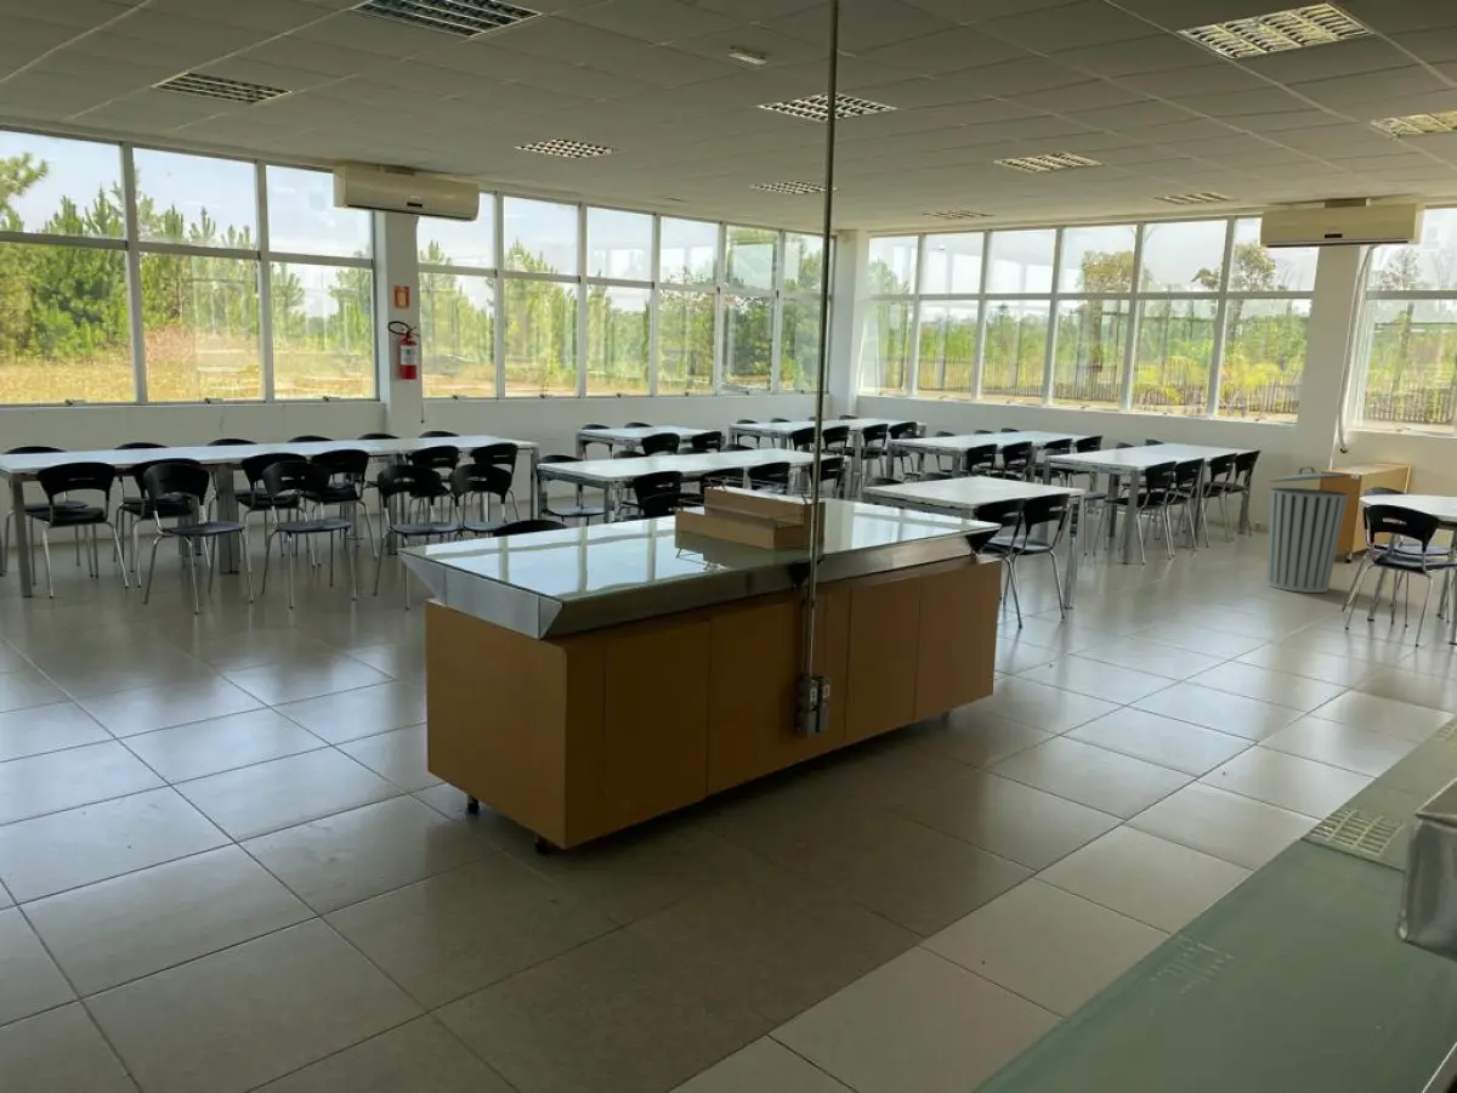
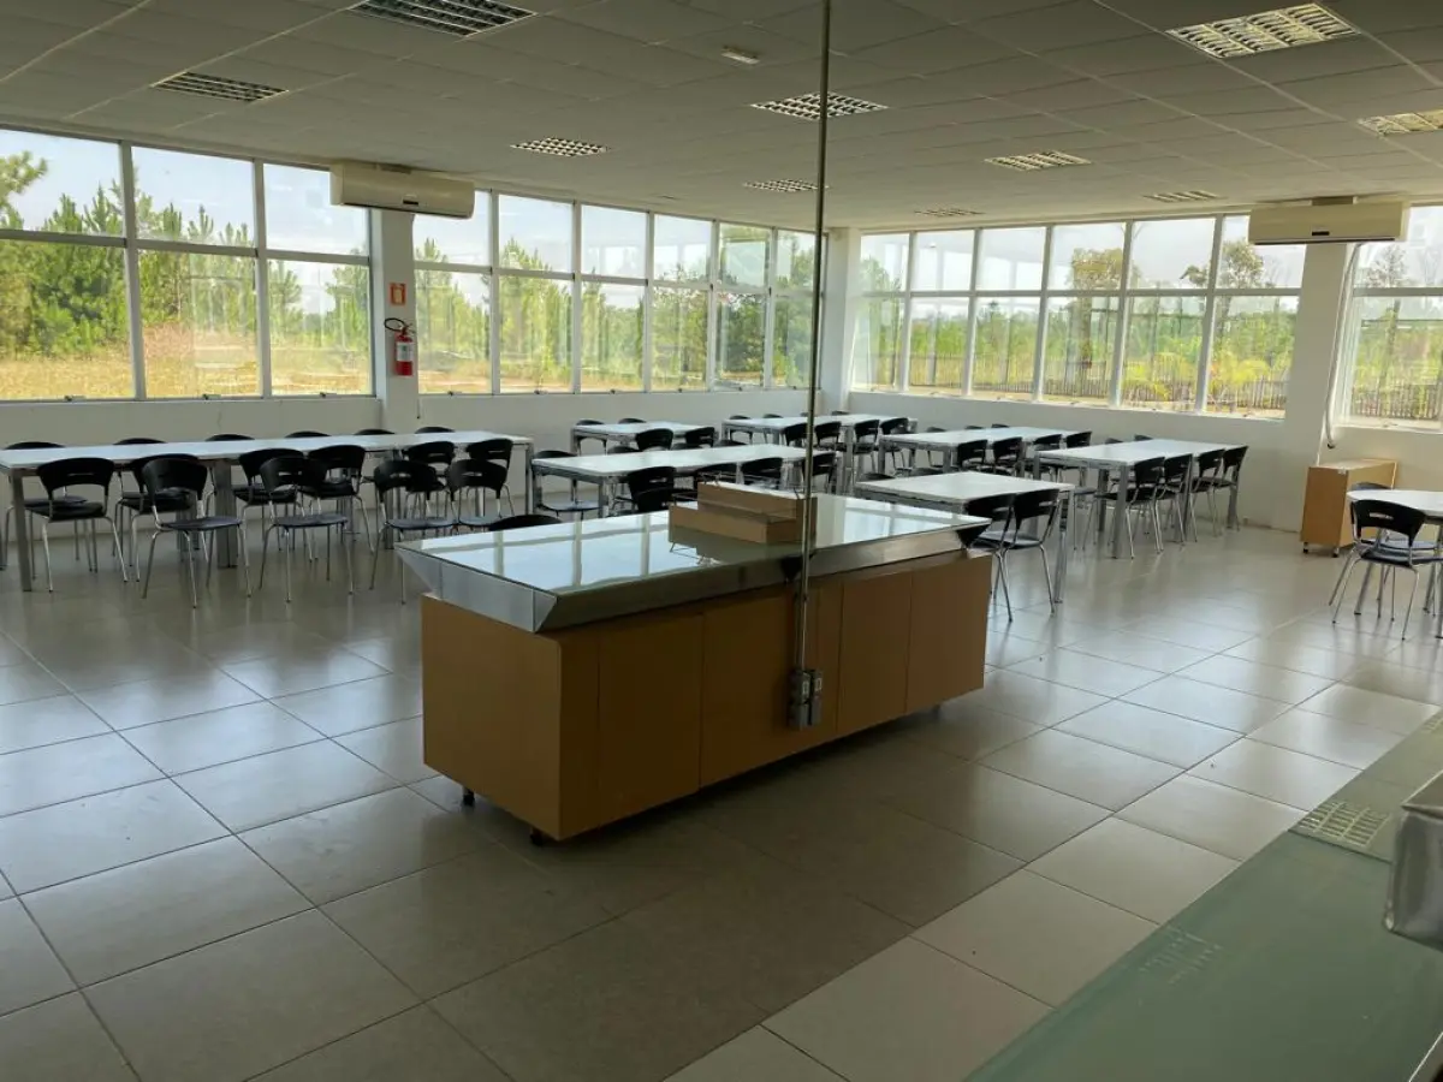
- trash can (1303, 527)
